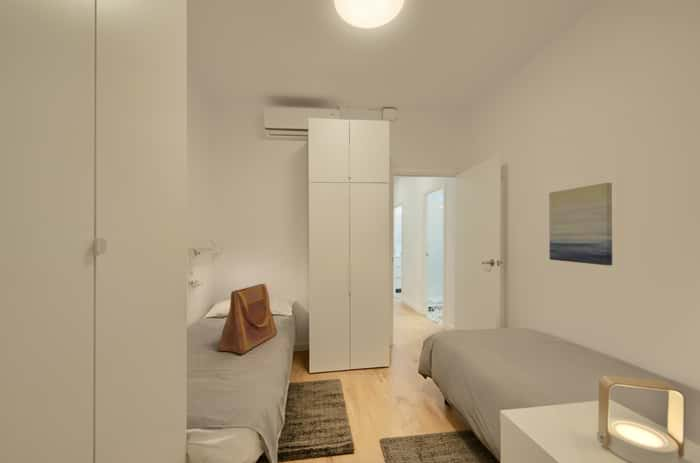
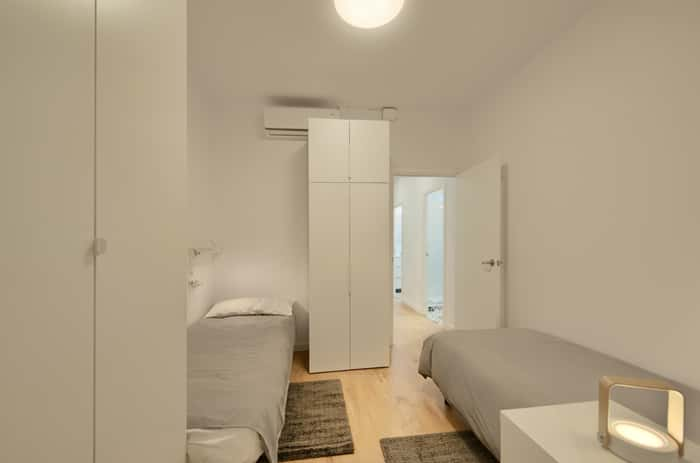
- tote bag (249, 314)
- wall art (577, 225)
